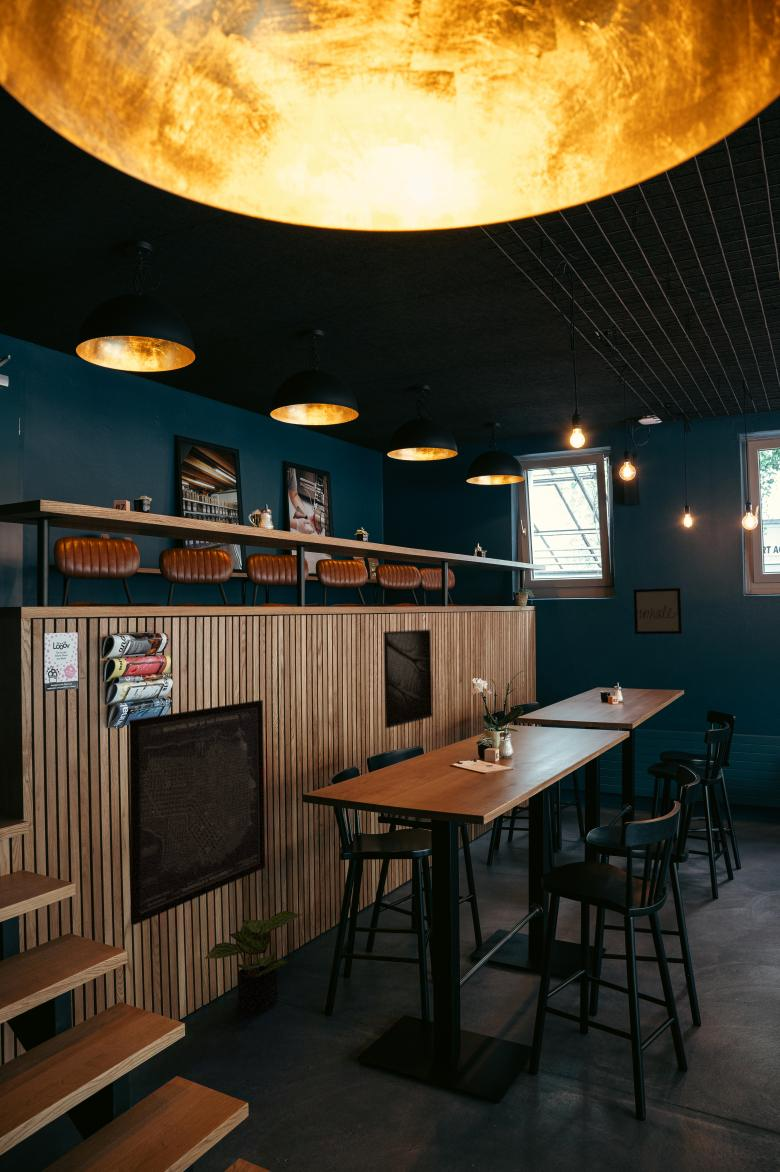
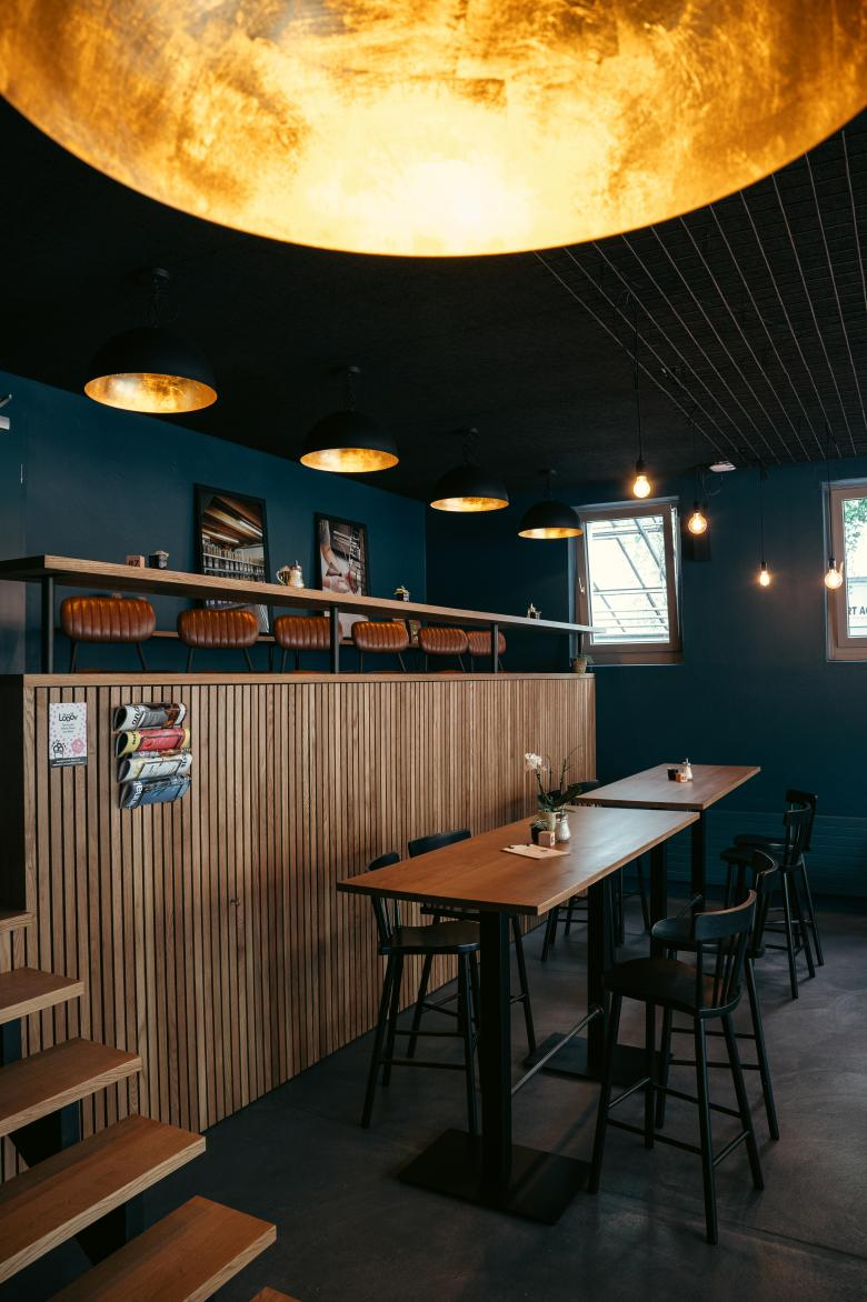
- potted plant (258, 960)
- wall art (203, 800)
- wall art (657, 611)
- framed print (409, 676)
